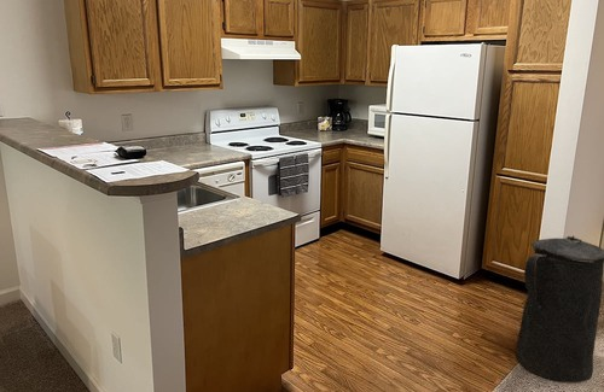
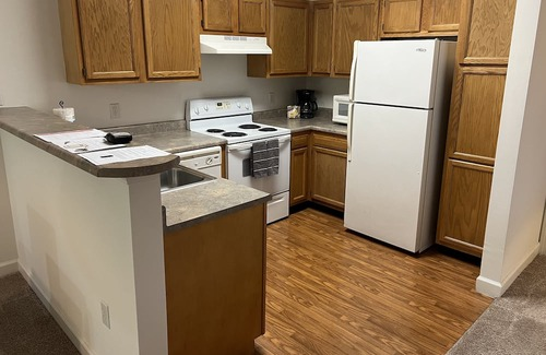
- trash can (559, 303)
